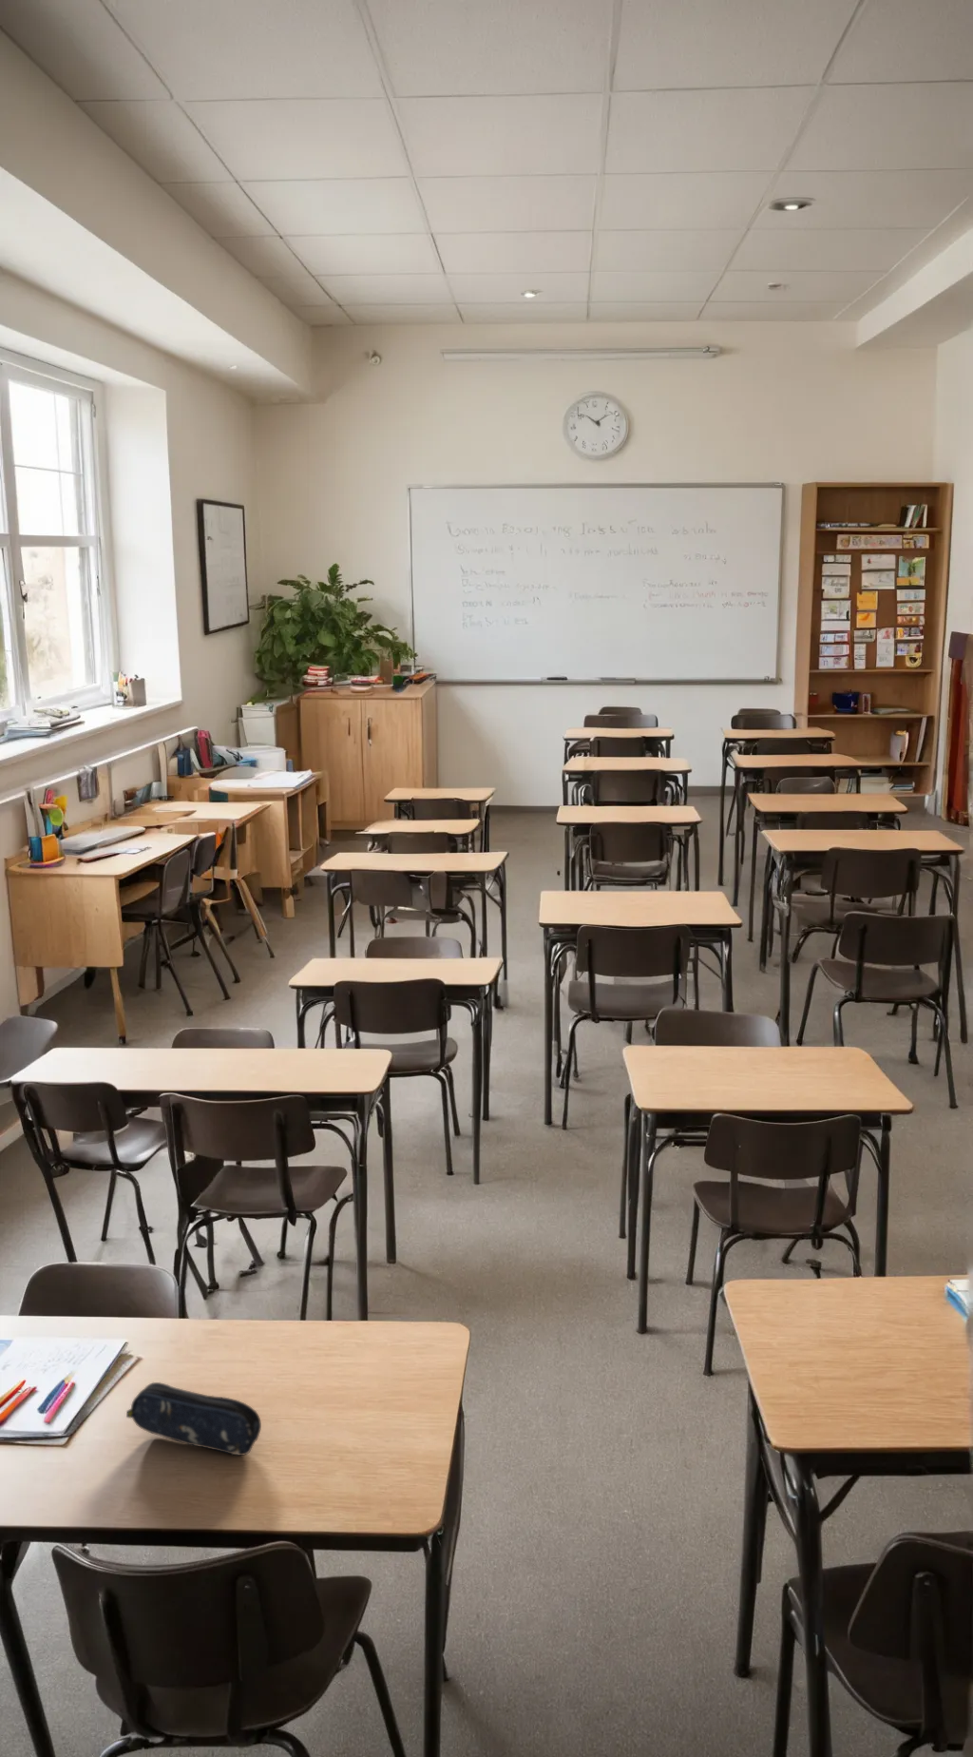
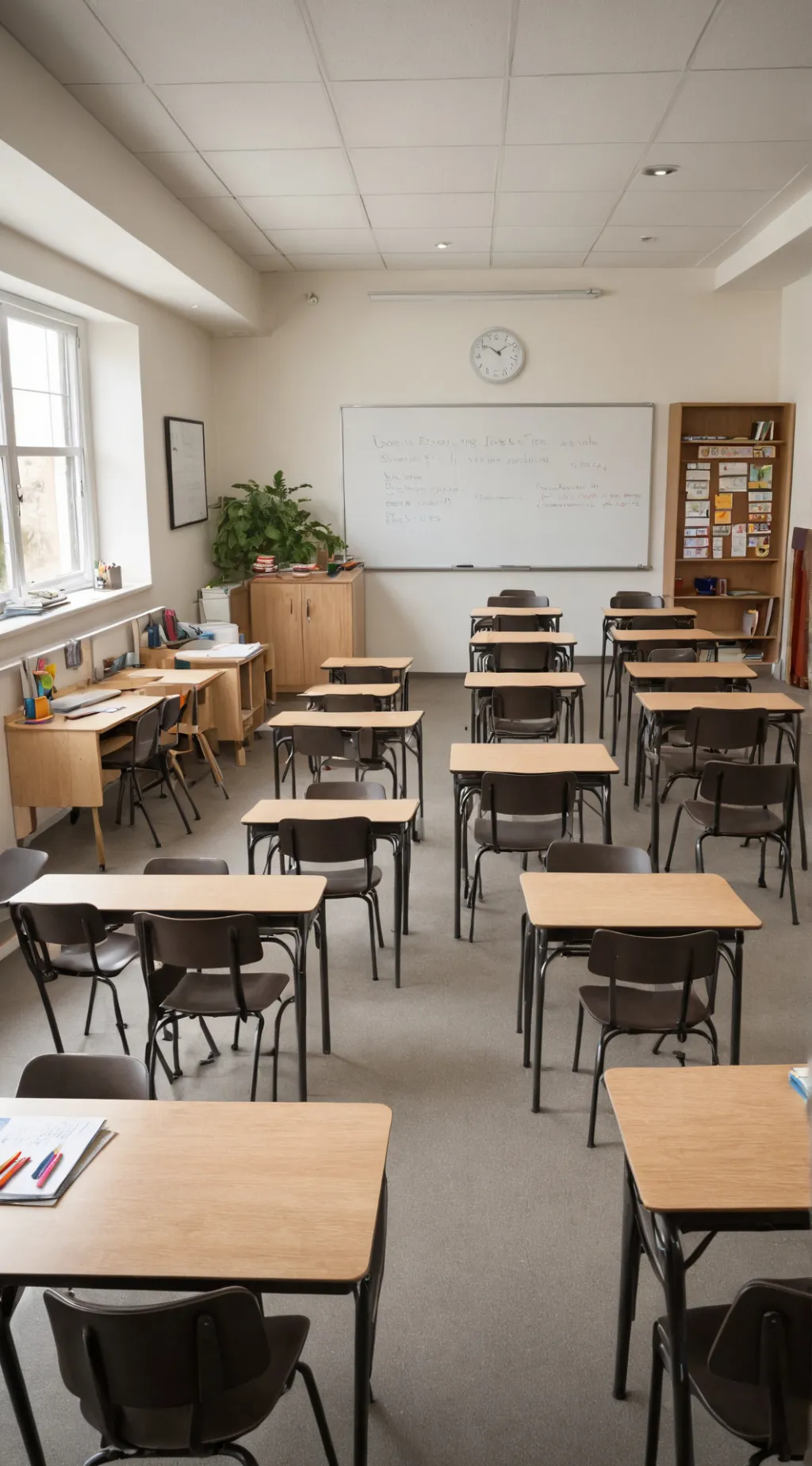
- pencil case (195, 1419)
